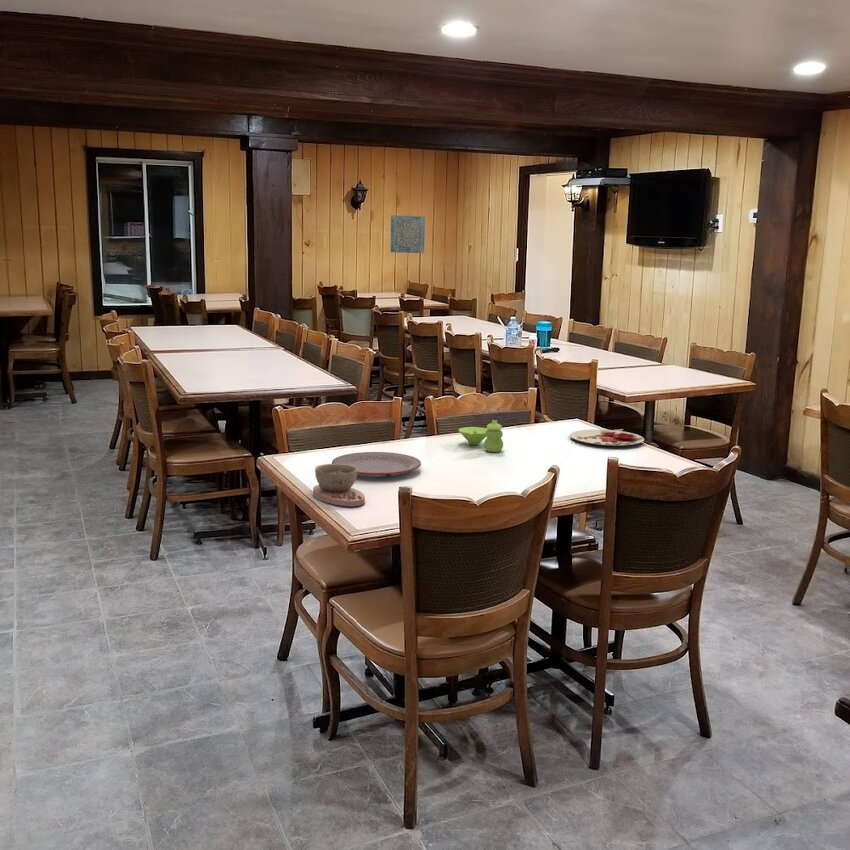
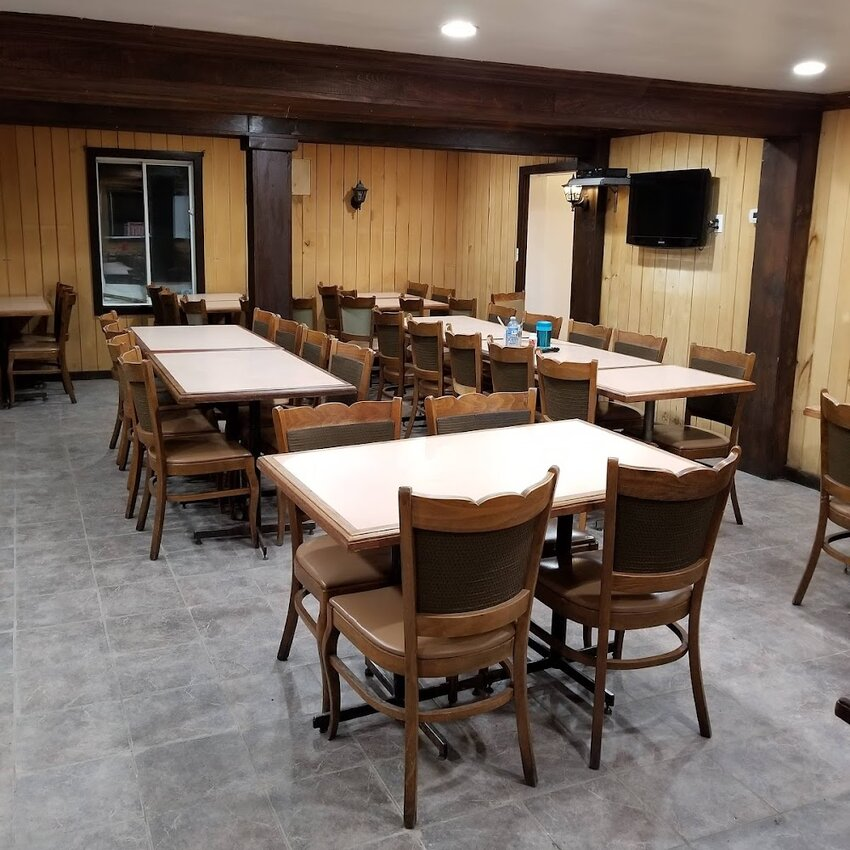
- wall art (407, 234)
- plate (376, 465)
- plate (606, 436)
- condiment set (481, 431)
- bowl (340, 483)
